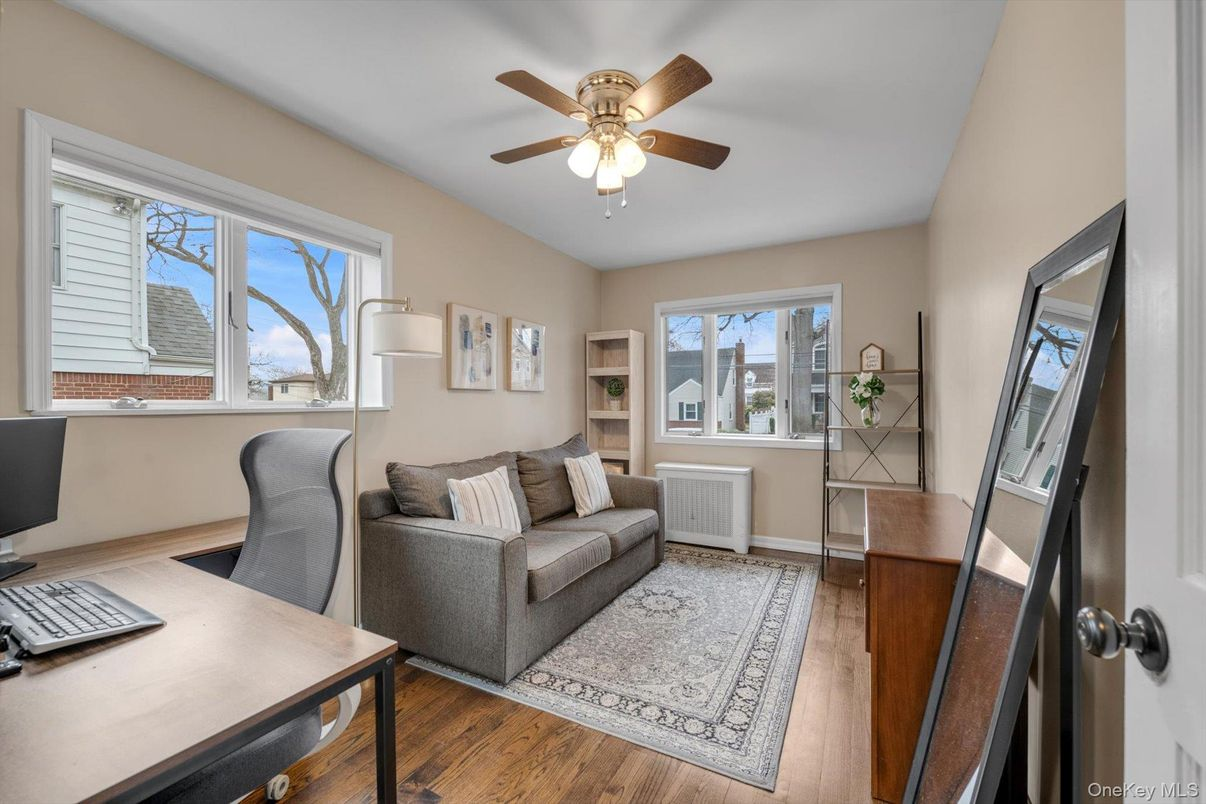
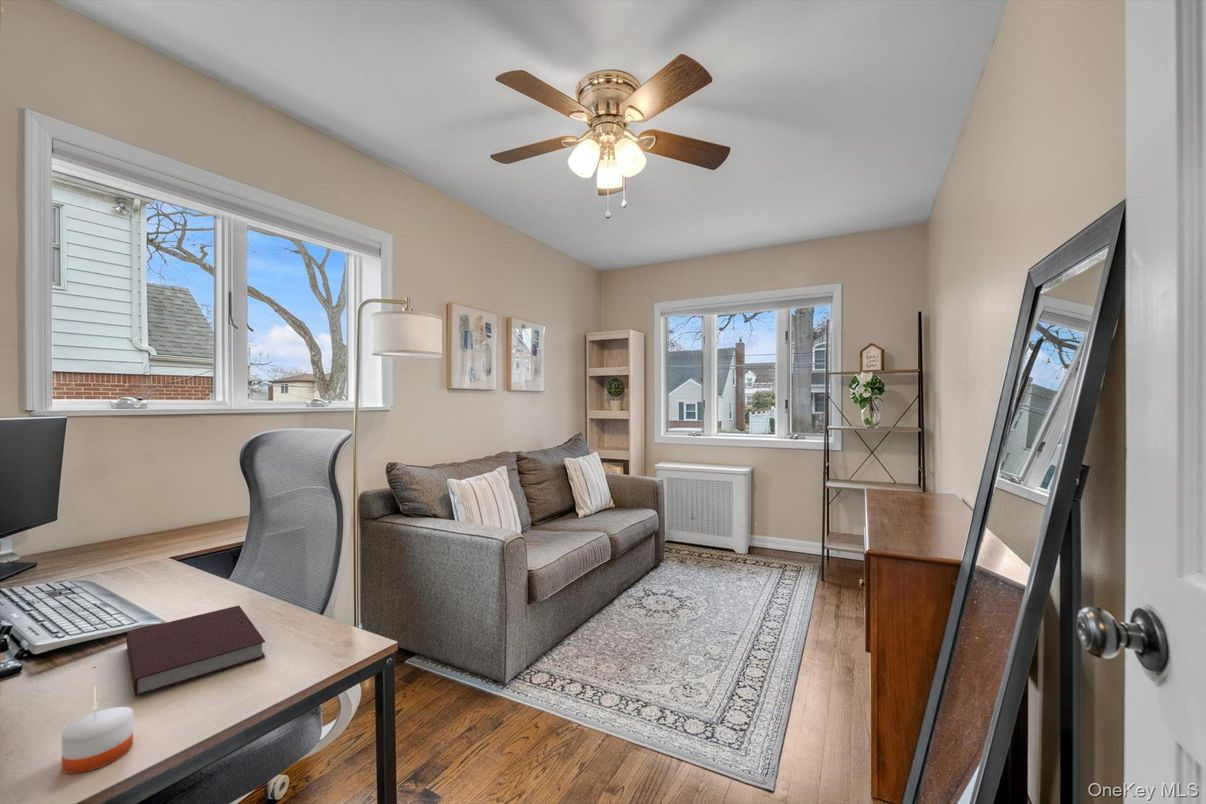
+ notebook (194, 644)
+ candle (98, 720)
